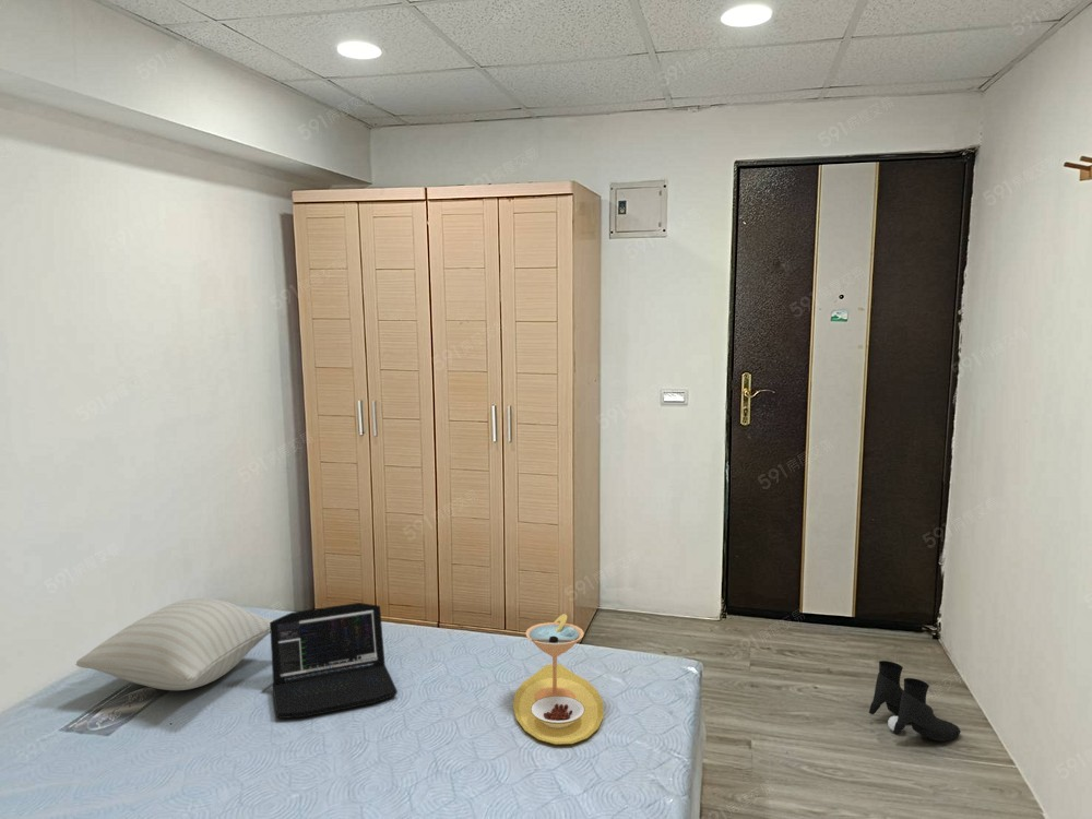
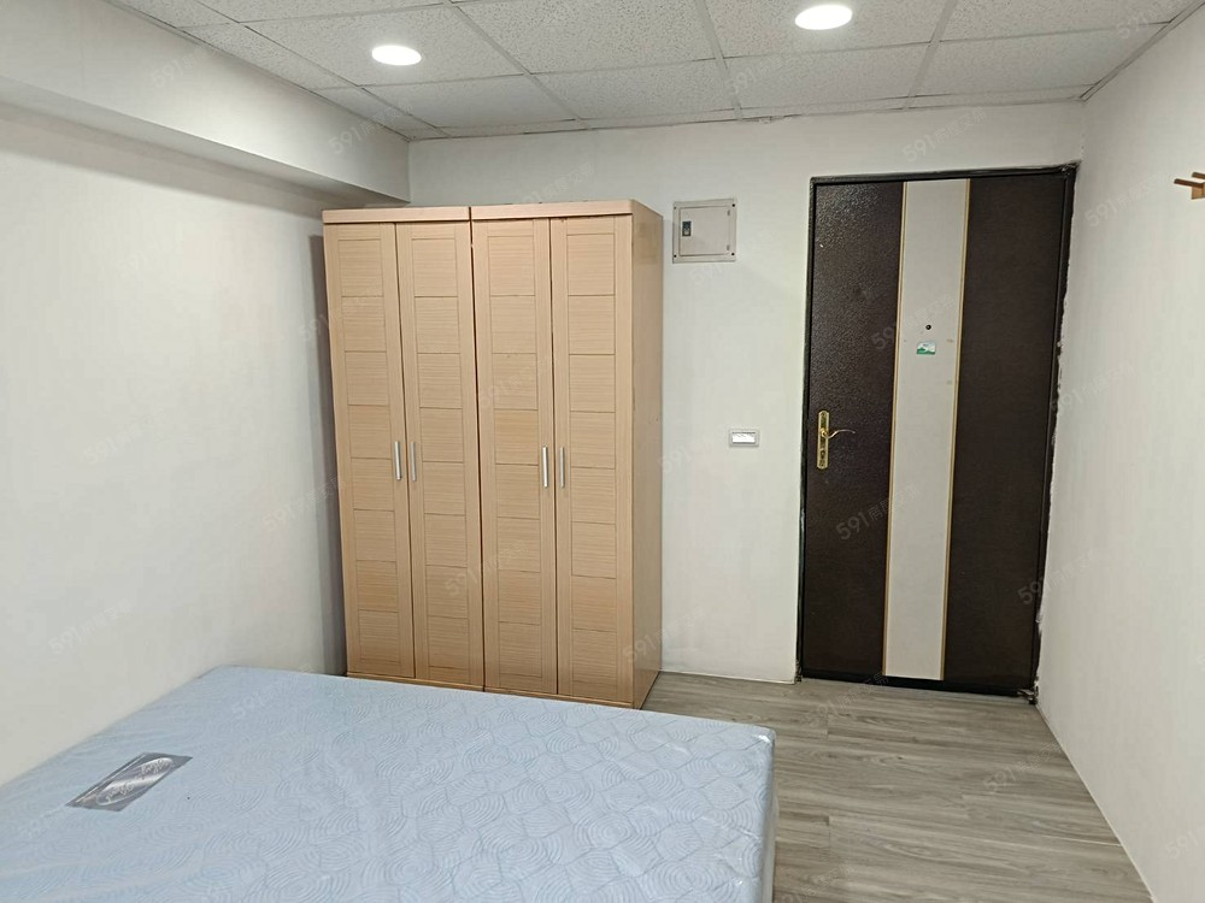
- boots (915, 698)
- laptop (332, 656)
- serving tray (558, 668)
- pillow (185, 642)
